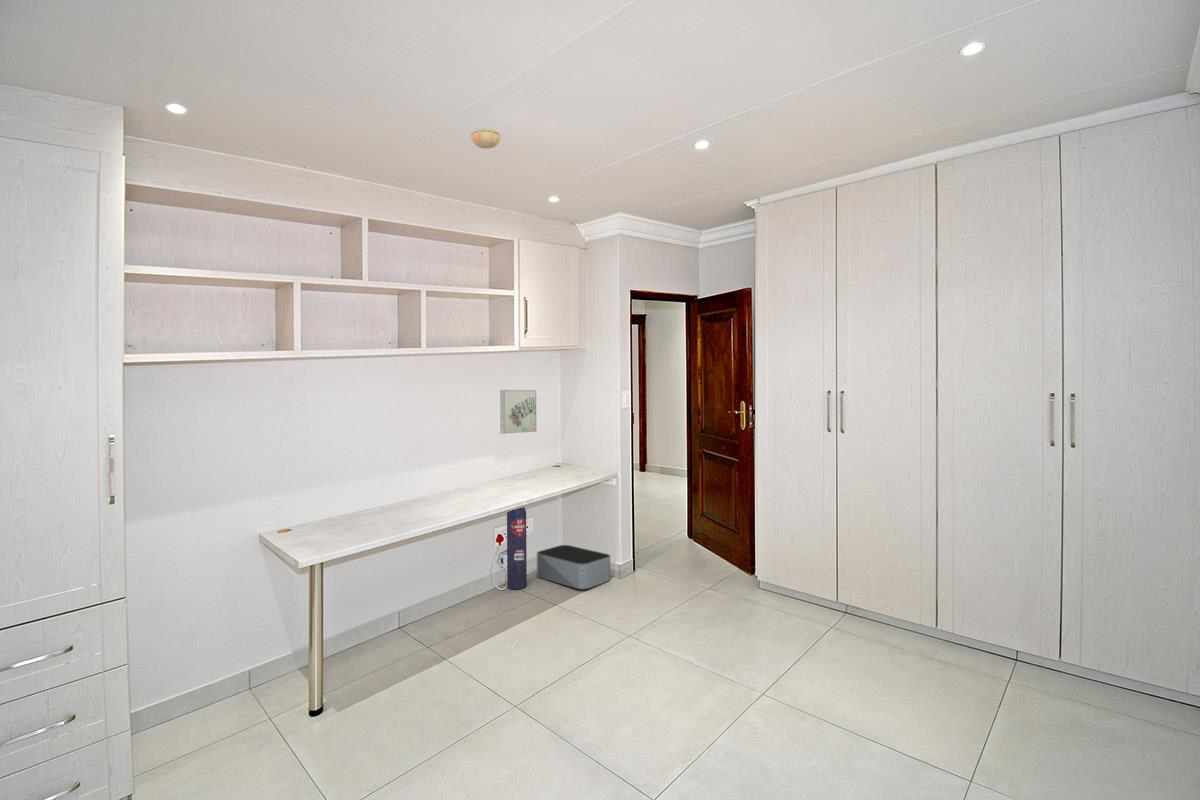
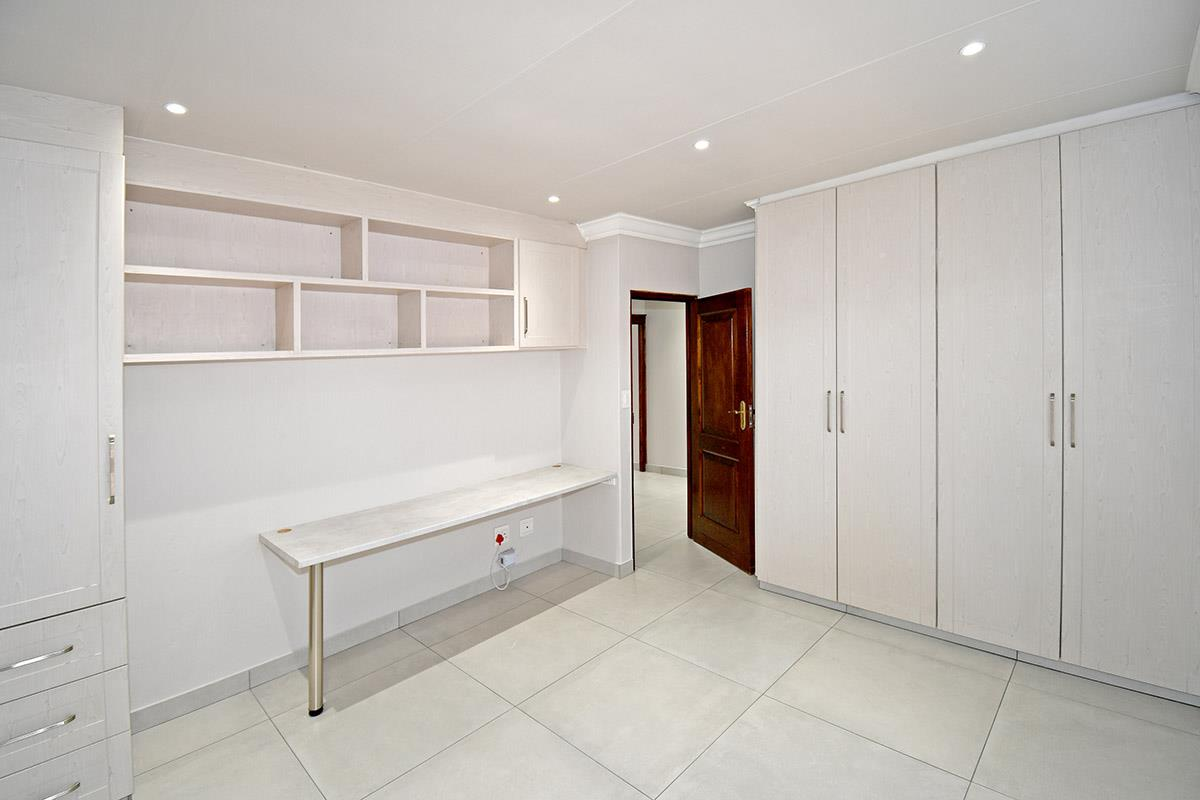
- wall art (518, 411)
- gas cylinder (515, 540)
- storage bin (573, 565)
- smoke detector (485, 138)
